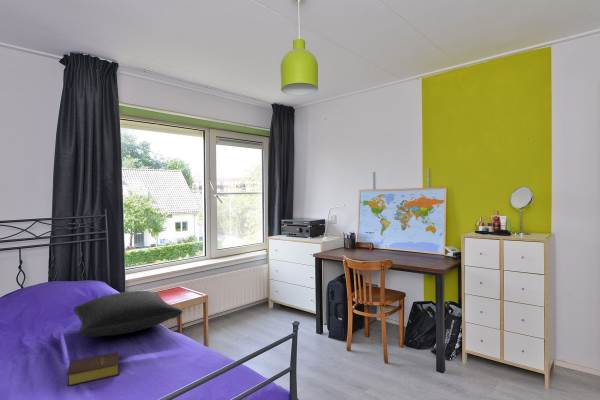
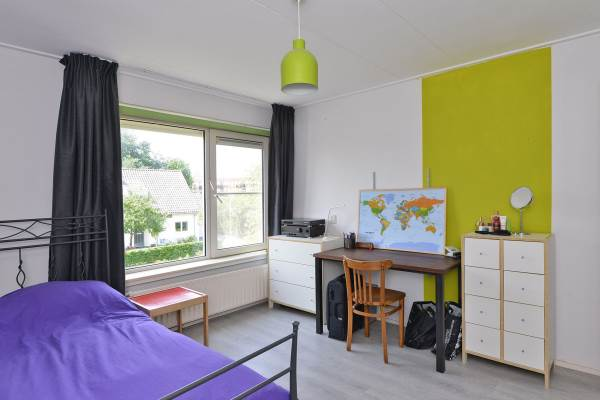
- bible (94, 367)
- pillow (126, 311)
